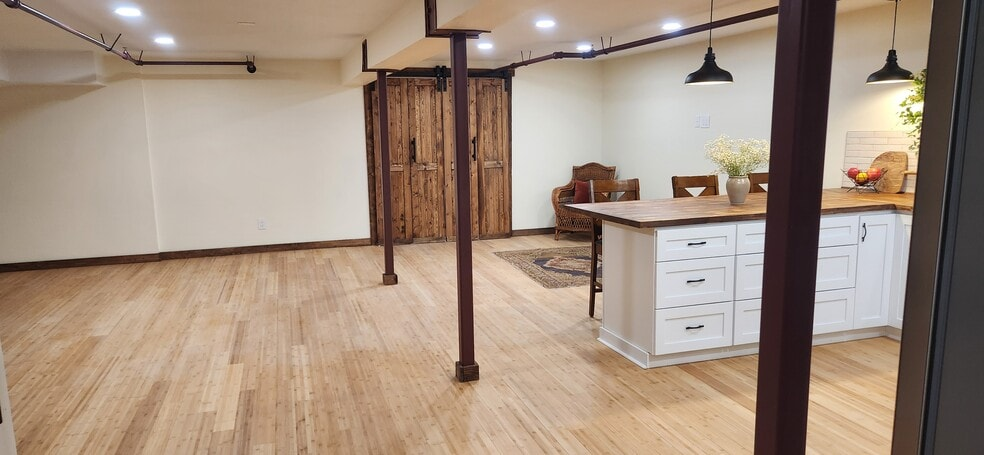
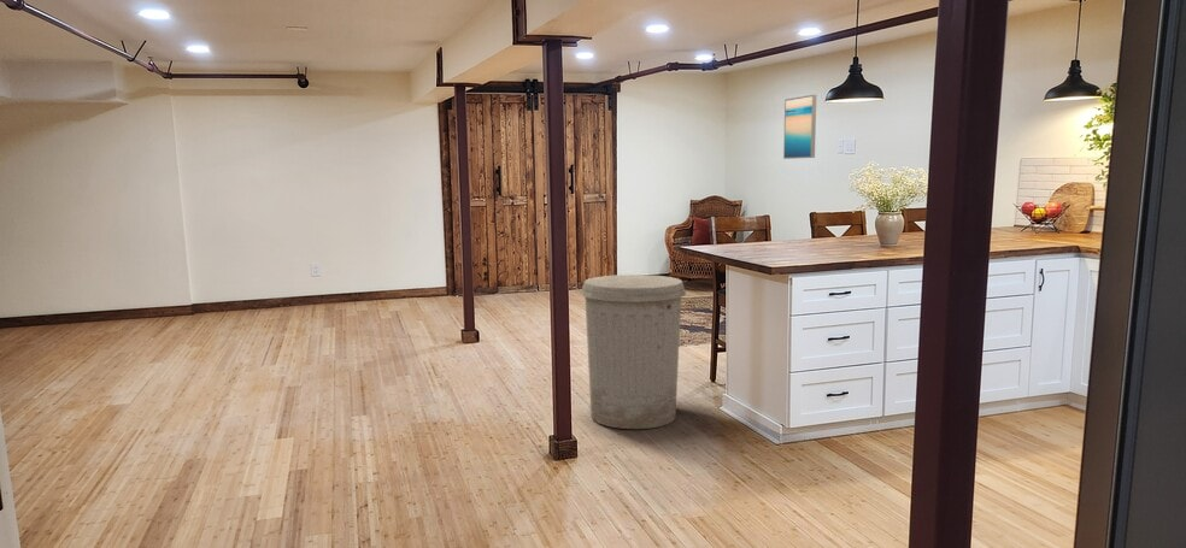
+ trash can (633, 347)
+ wall art (799, 128)
